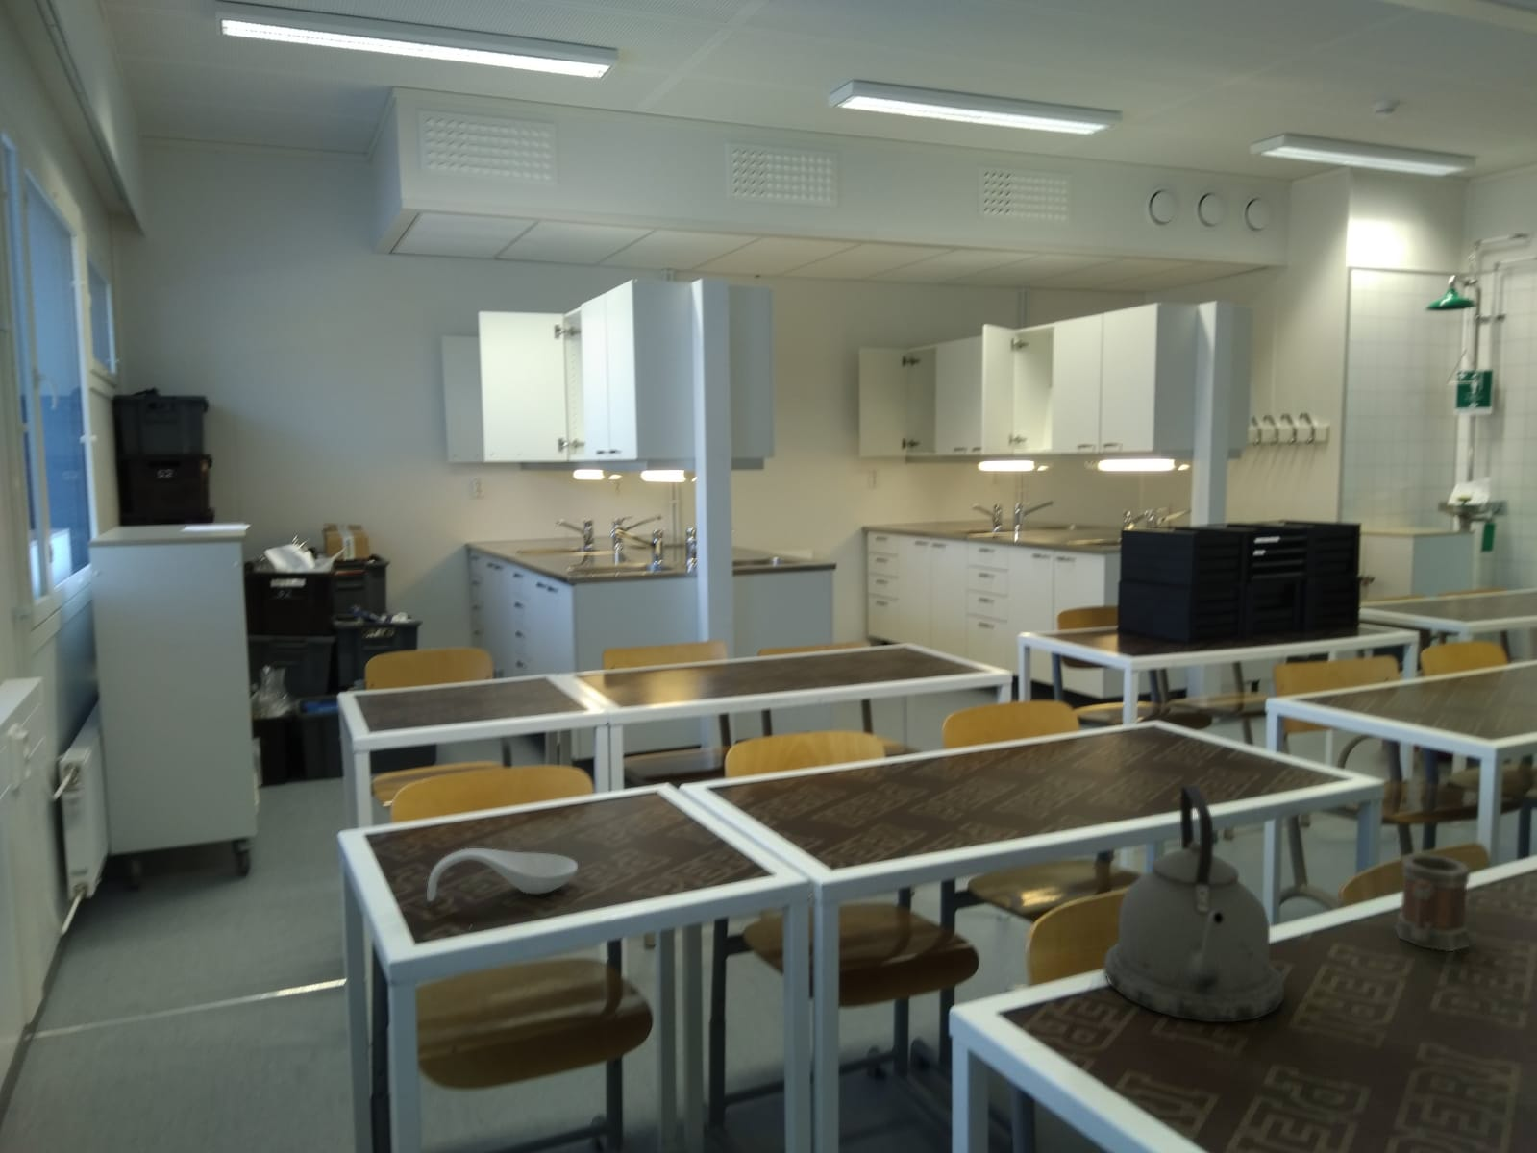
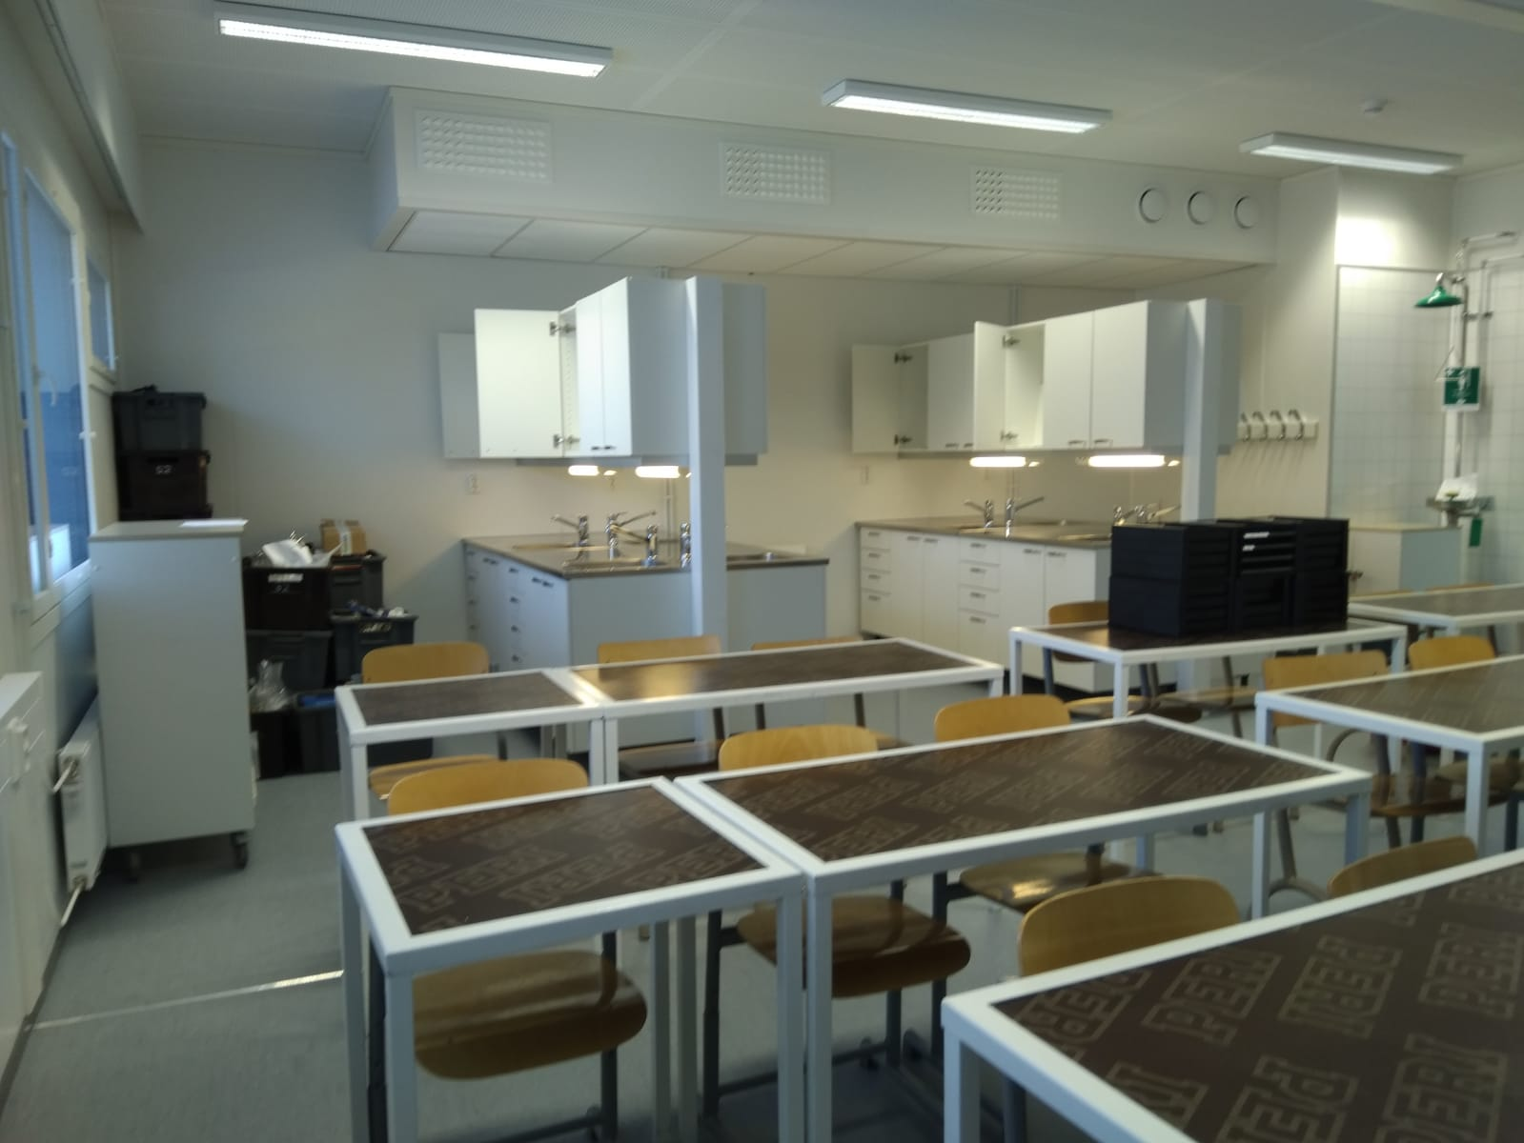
- mug (1430, 902)
- kettle (1200, 895)
- spoon rest (503, 870)
